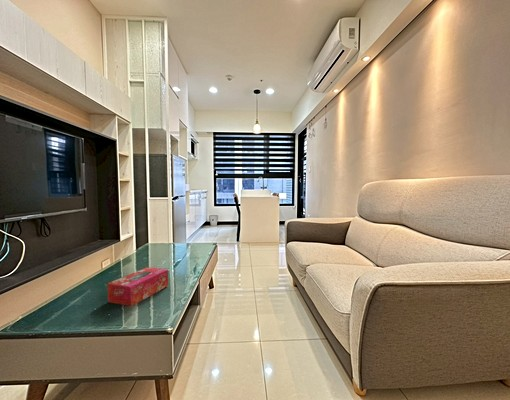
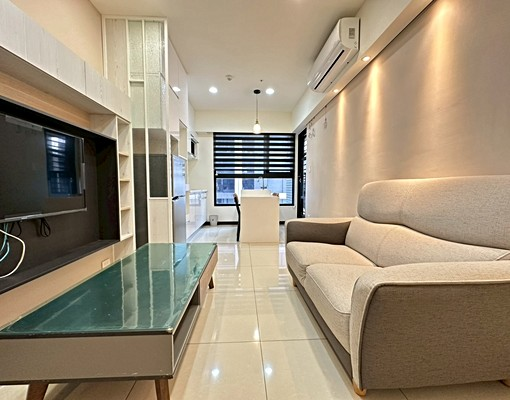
- tissue box (140, 284)
